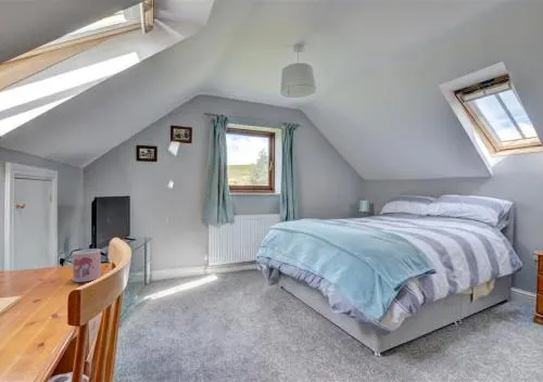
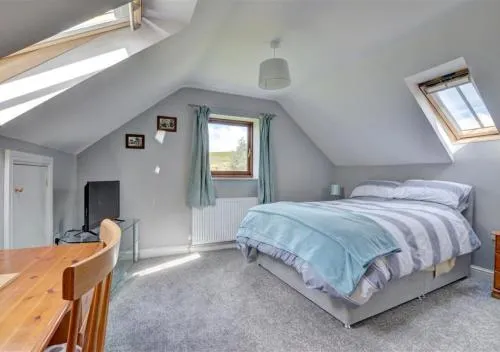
- mug (85, 264)
